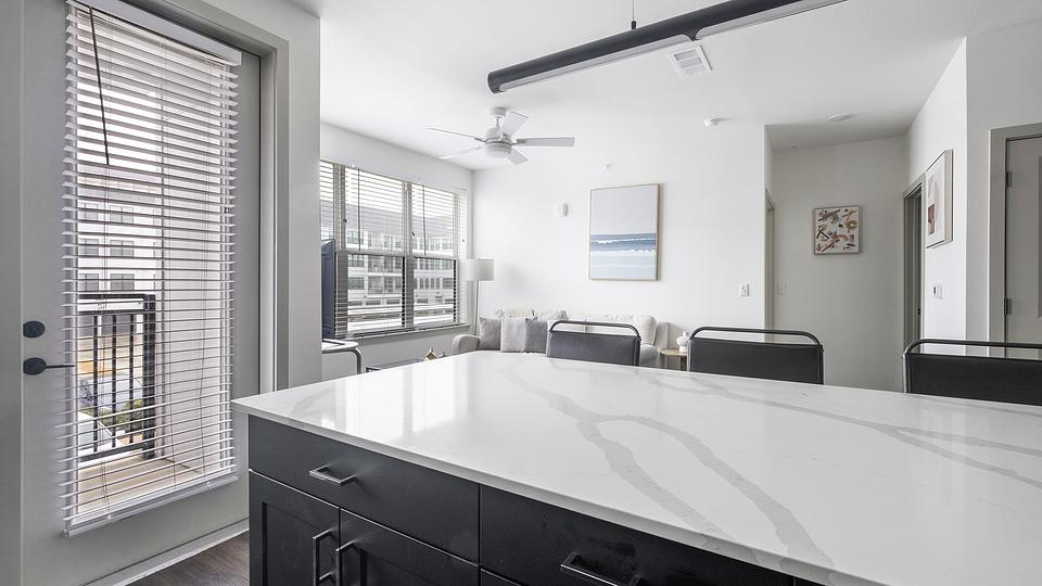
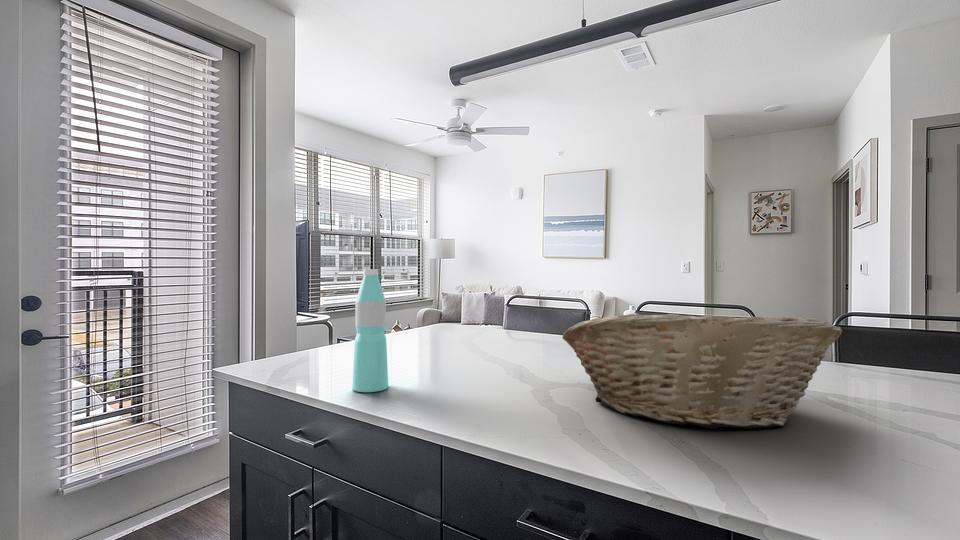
+ fruit basket (687, 357)
+ water bottle (370, 328)
